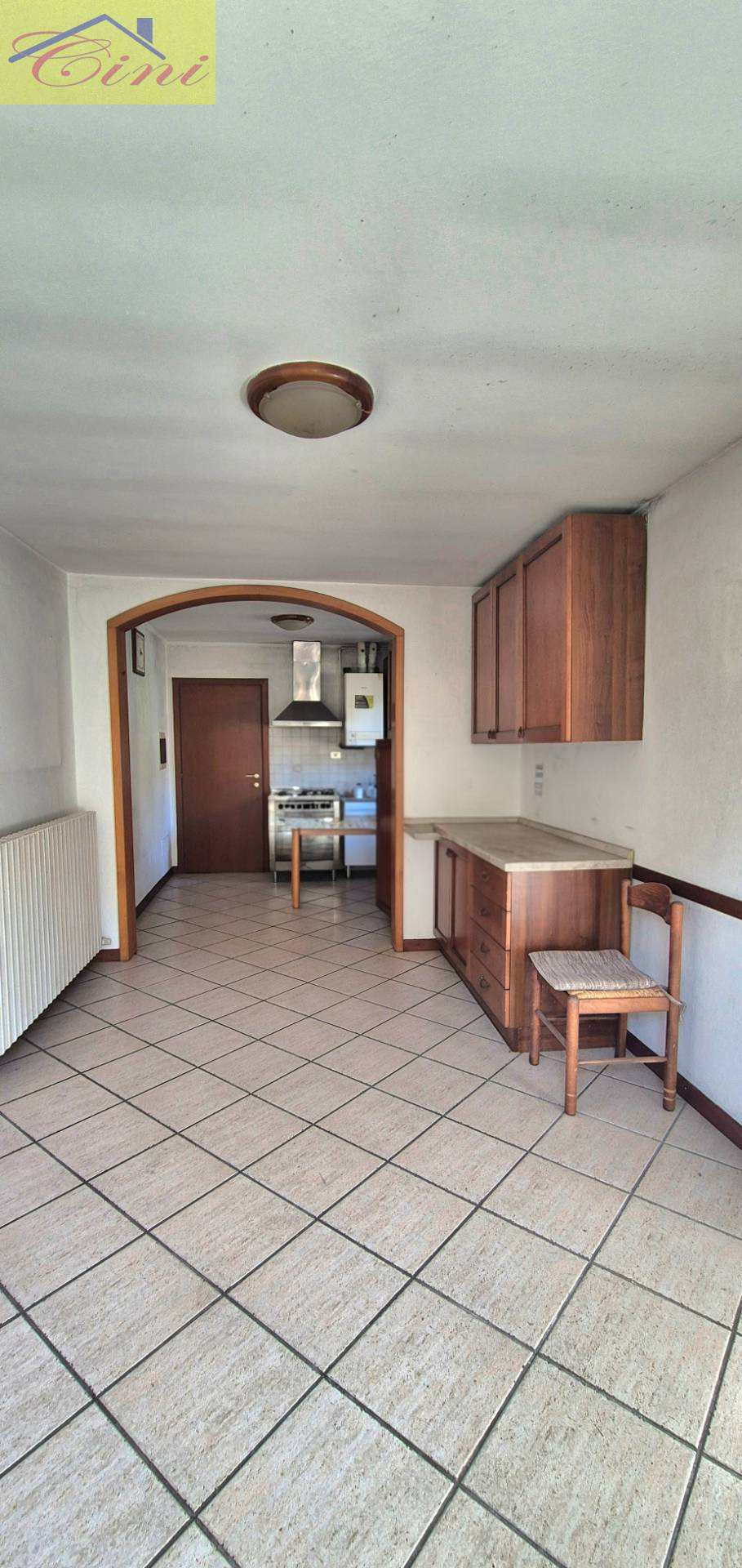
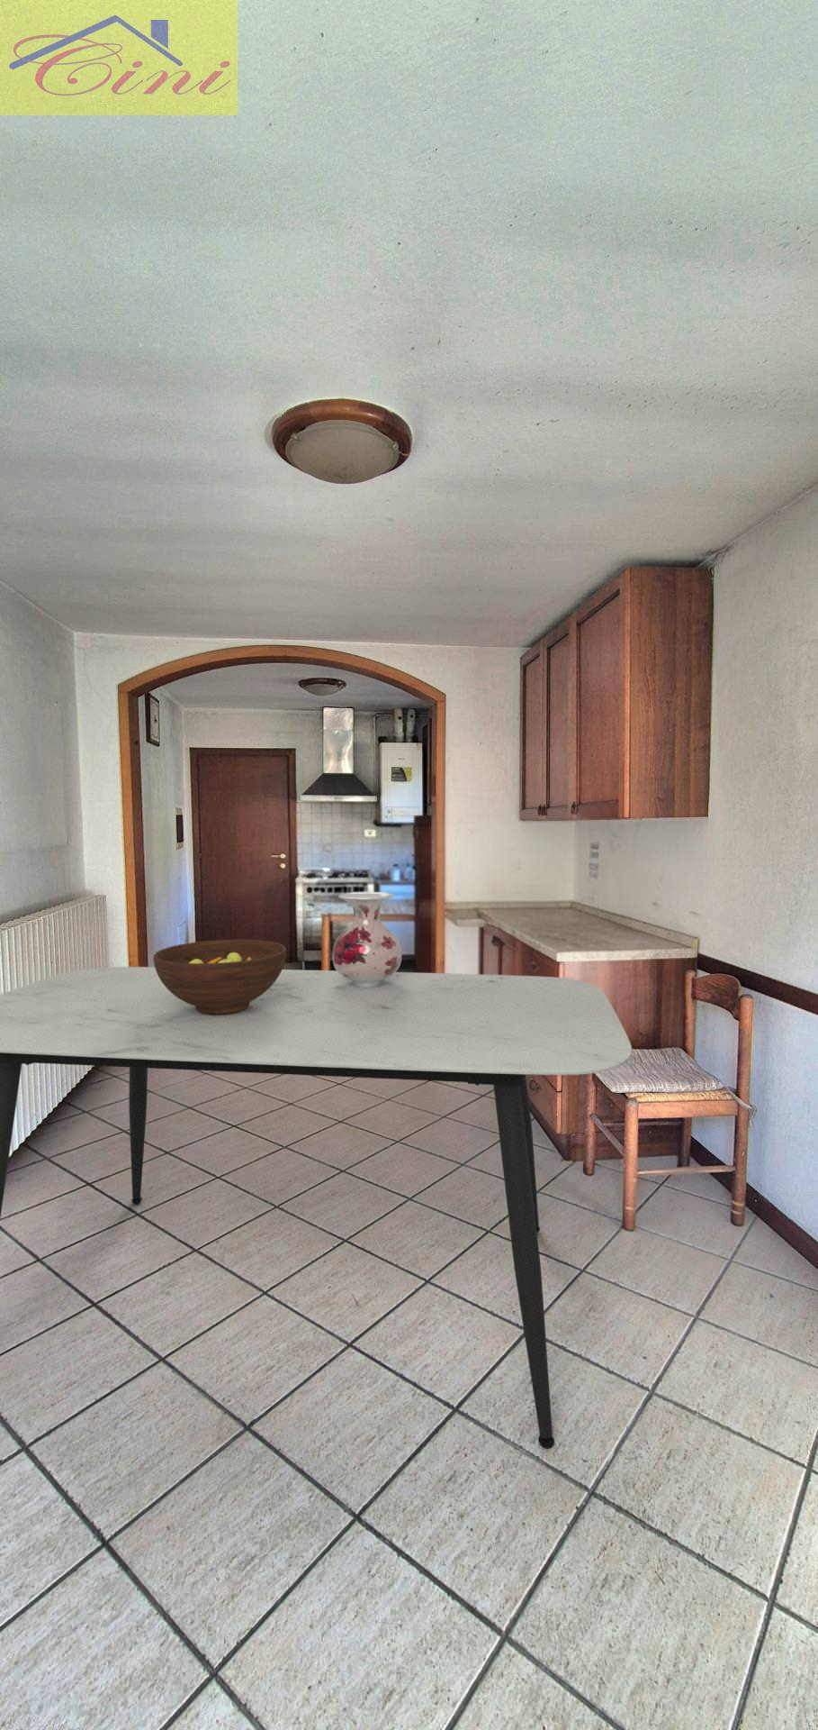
+ dining table (292, 1074)
+ vase (366, 938)
+ fruit bowl (222, 979)
